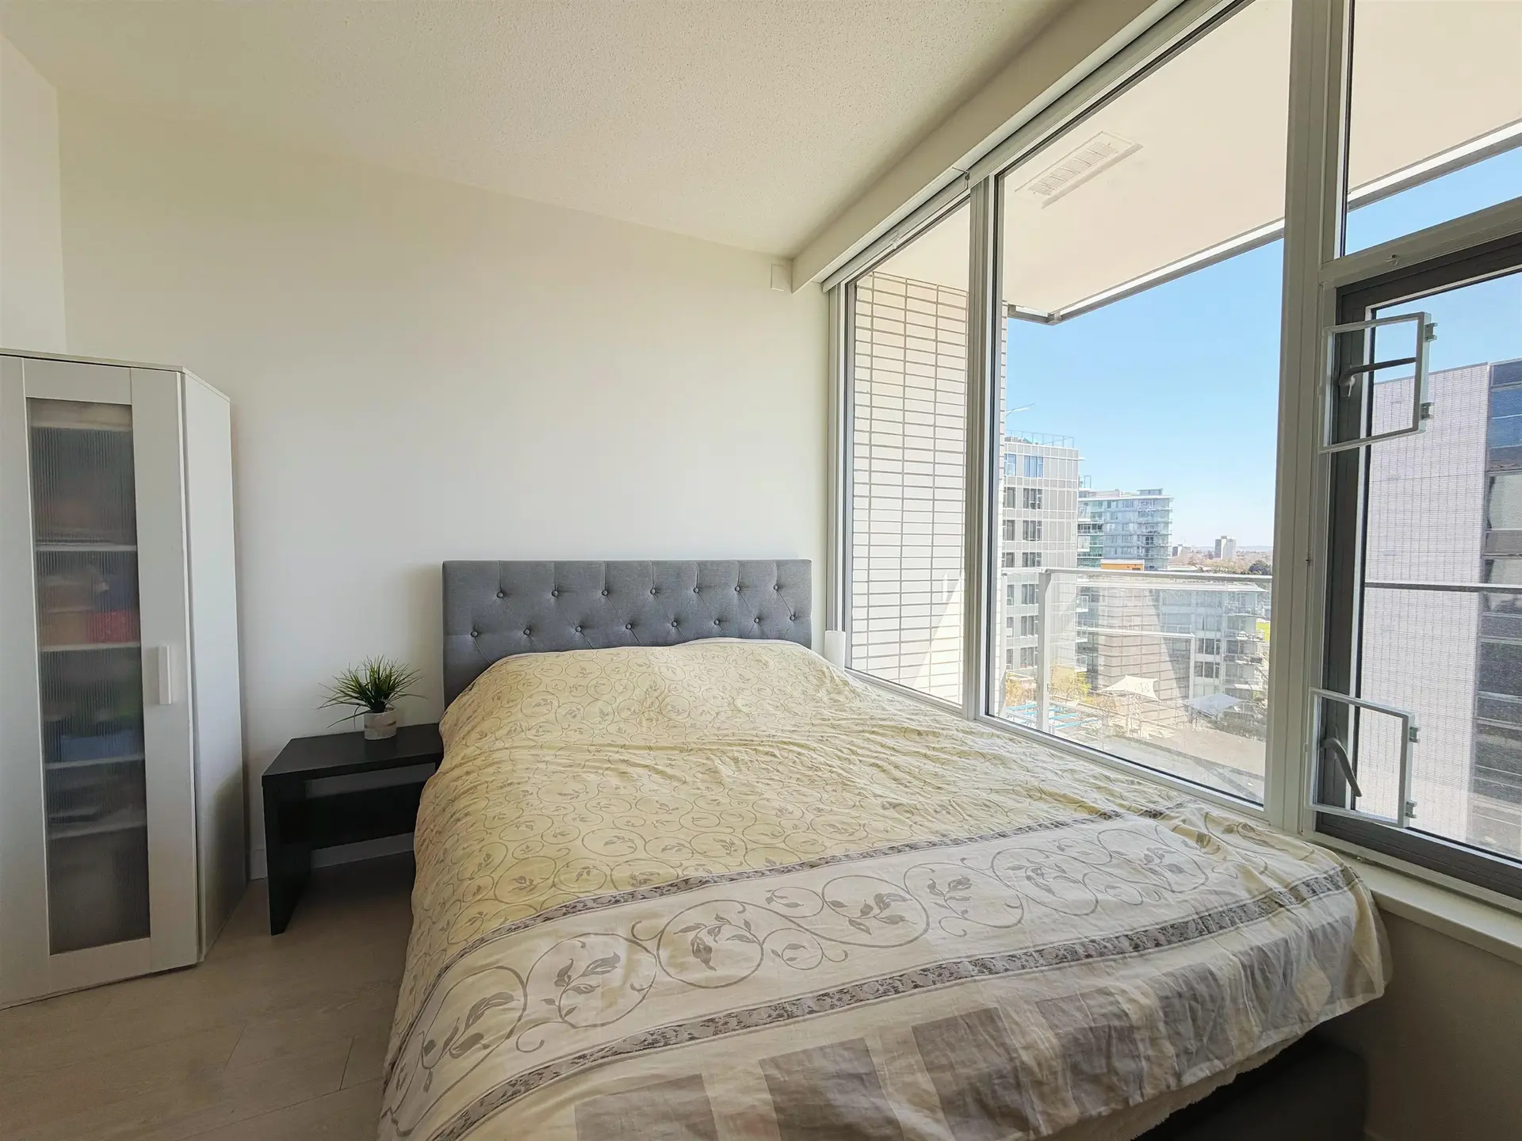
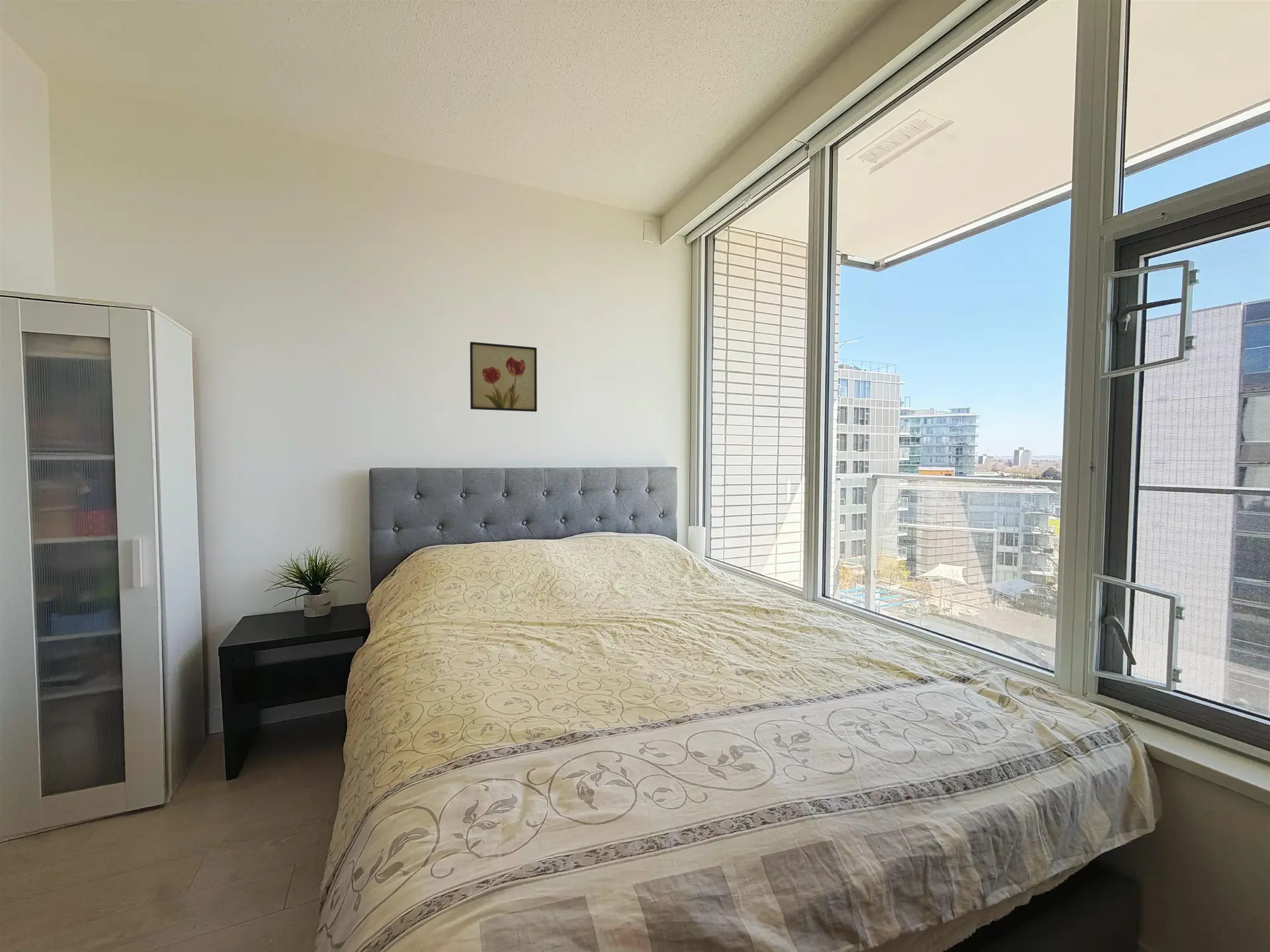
+ wall art (503, 377)
